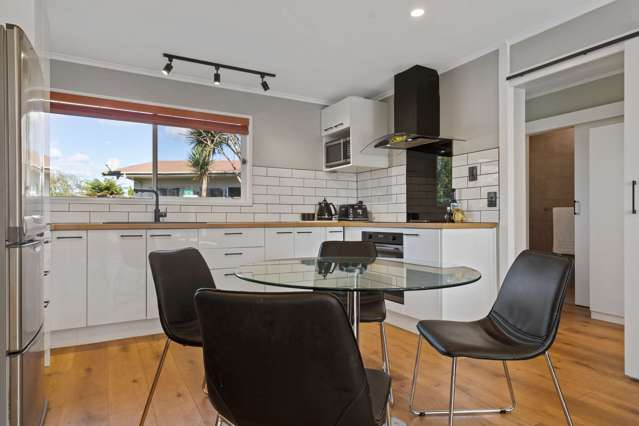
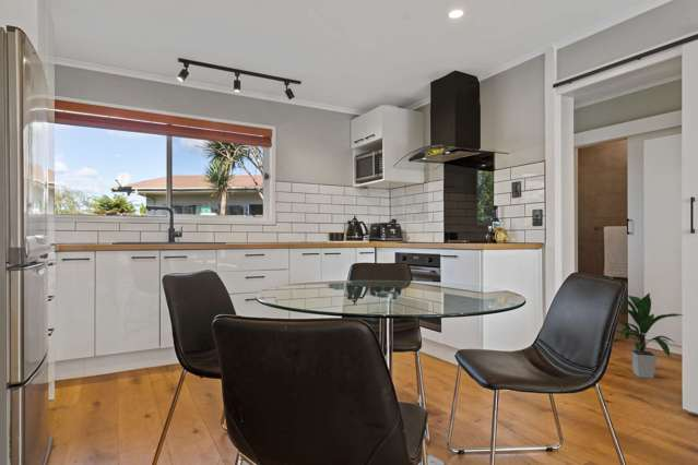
+ indoor plant (639, 333)
